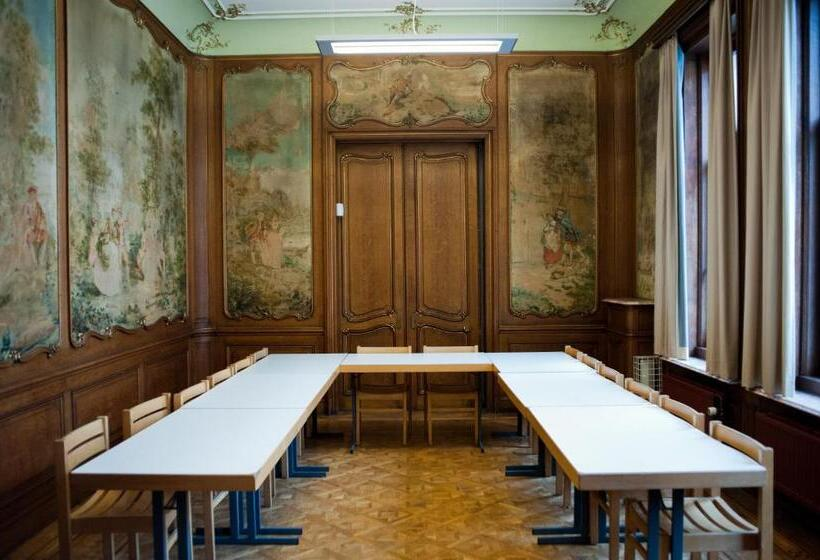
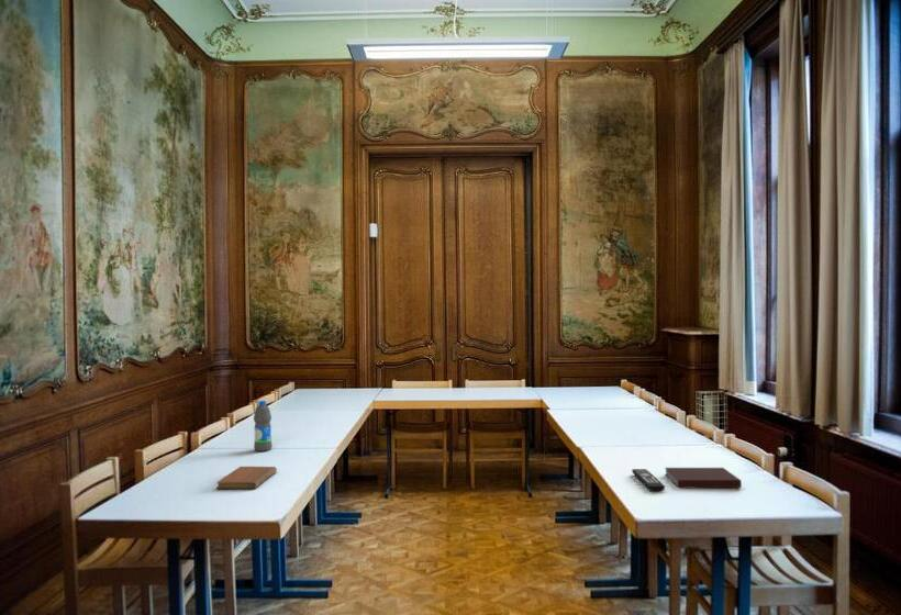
+ remote control (647, 479)
+ notebook (247, 477)
+ notebook (701, 477)
+ water bottle (263, 425)
